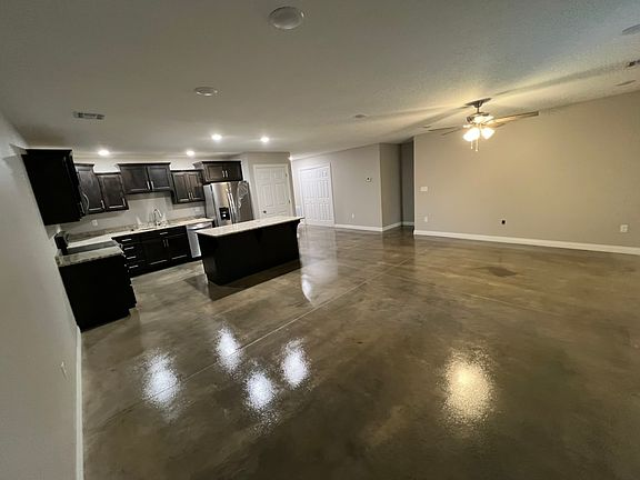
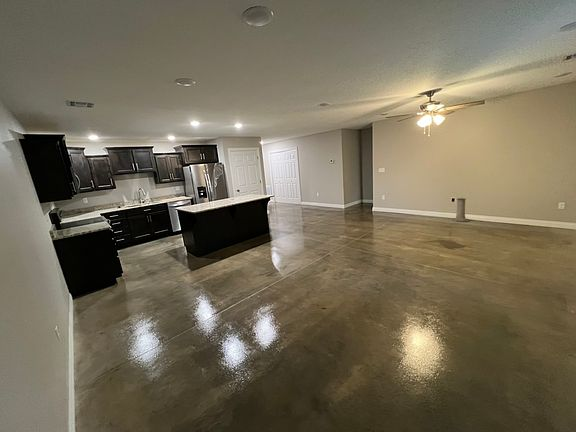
+ vase (461, 209)
